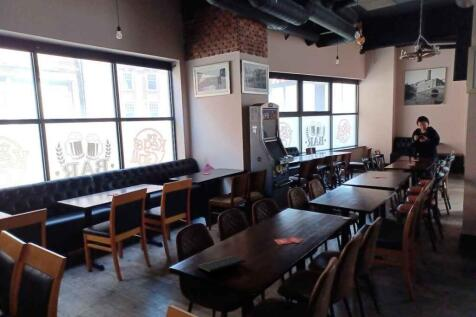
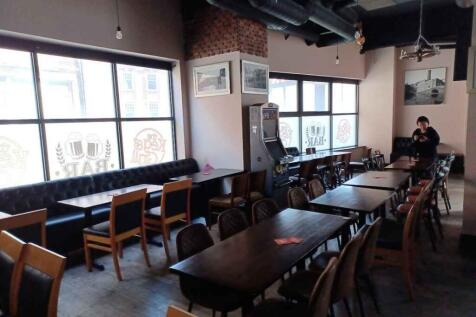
- notepad (221, 263)
